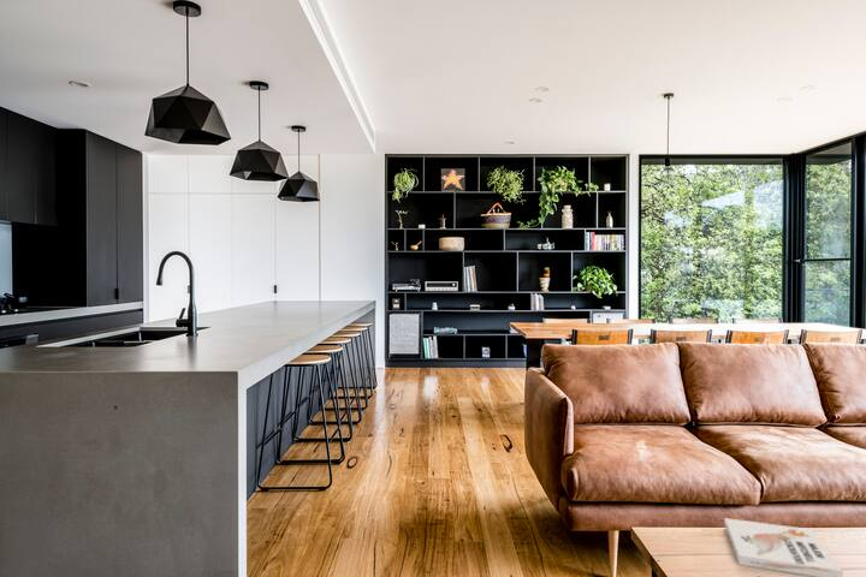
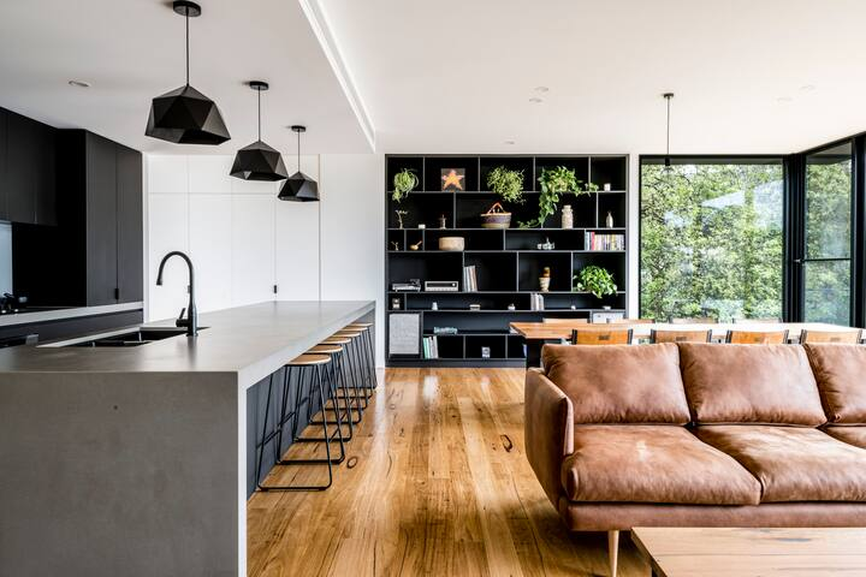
- book (777, 546)
